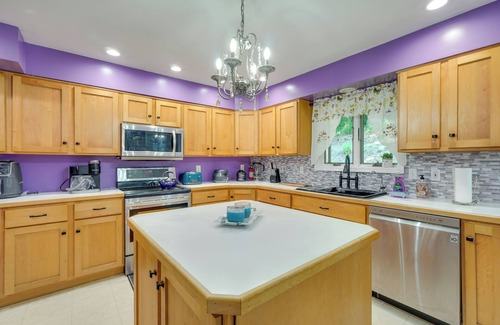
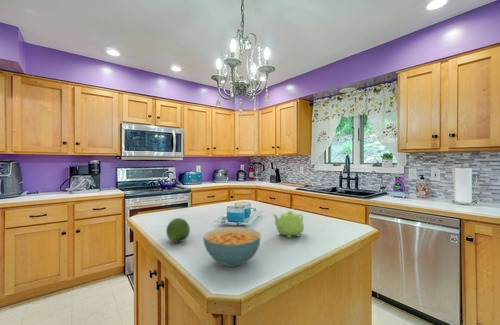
+ fruit (178, 229)
+ cereal bowl (232, 248)
+ teapot (288, 223)
